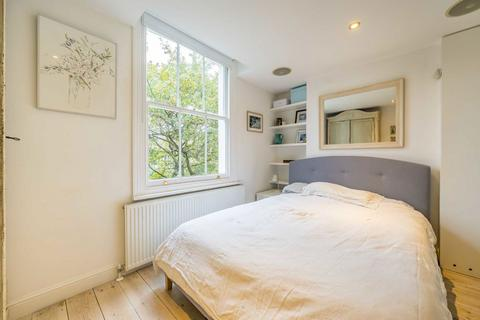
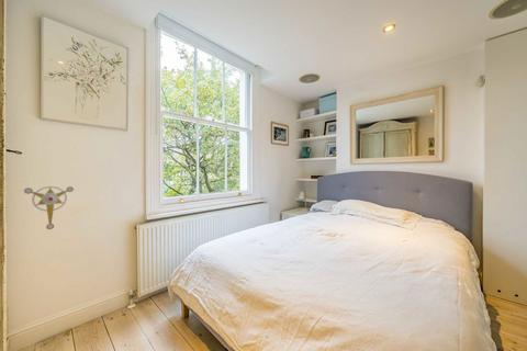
+ wall ornament (49, 207)
